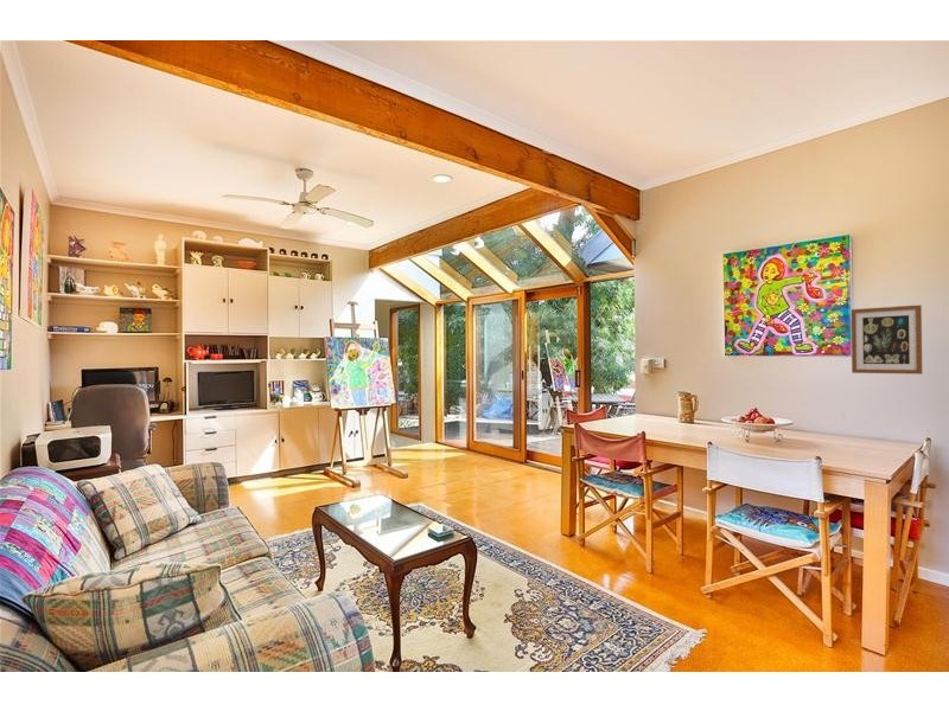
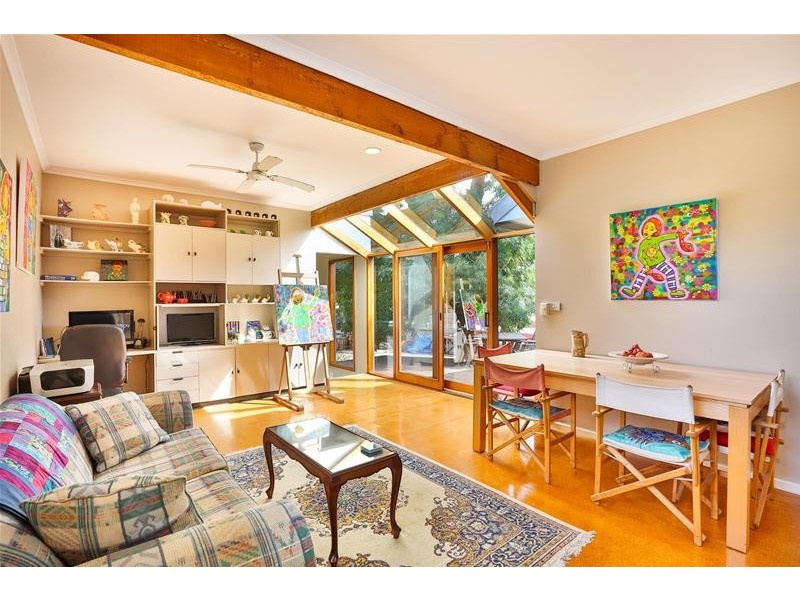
- wall art (885, 340)
